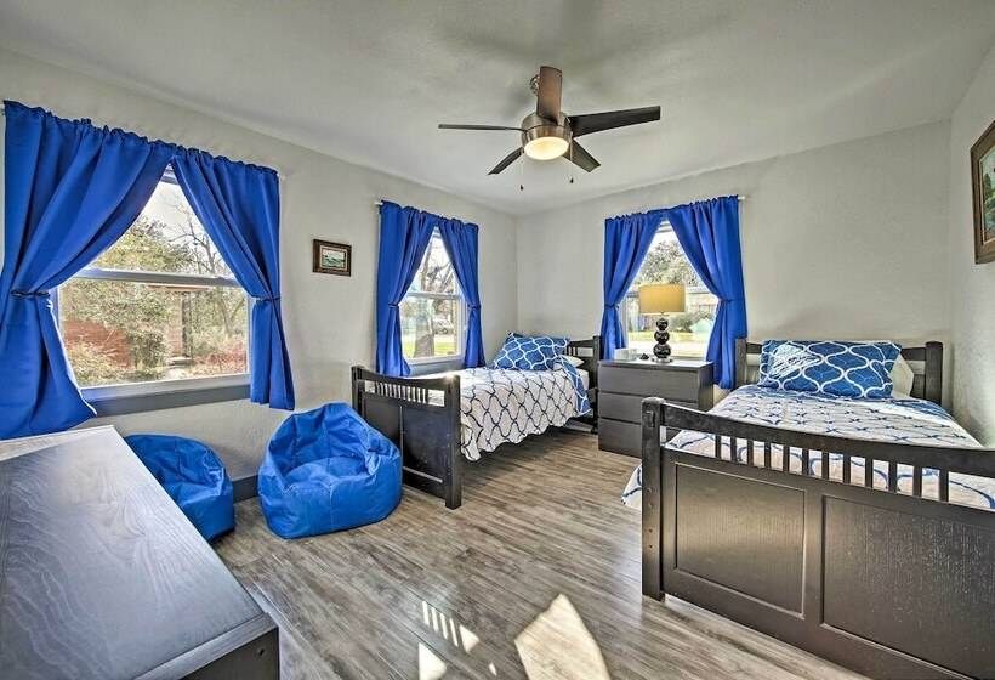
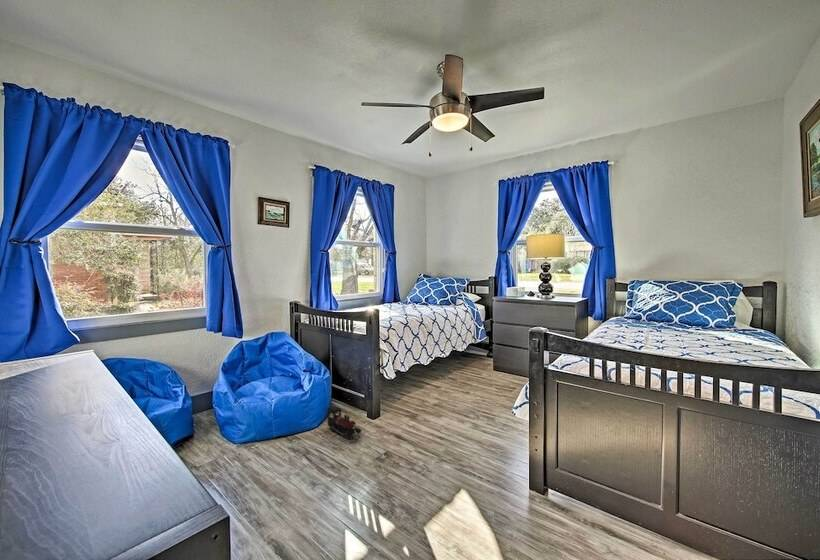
+ toy train (343, 422)
